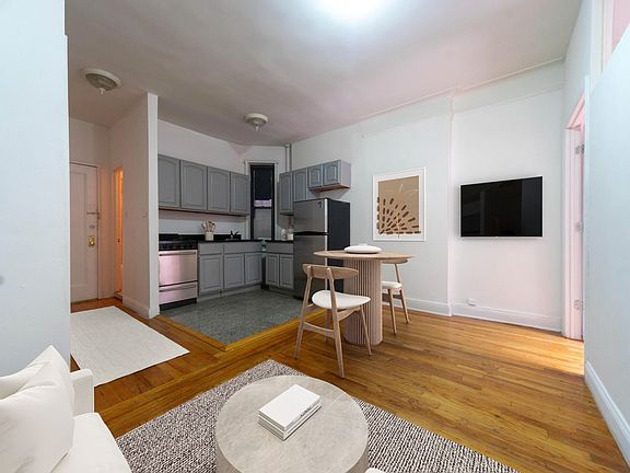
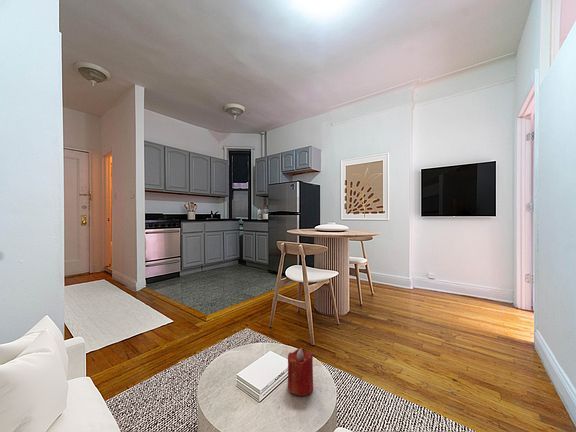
+ candle (300, 368)
